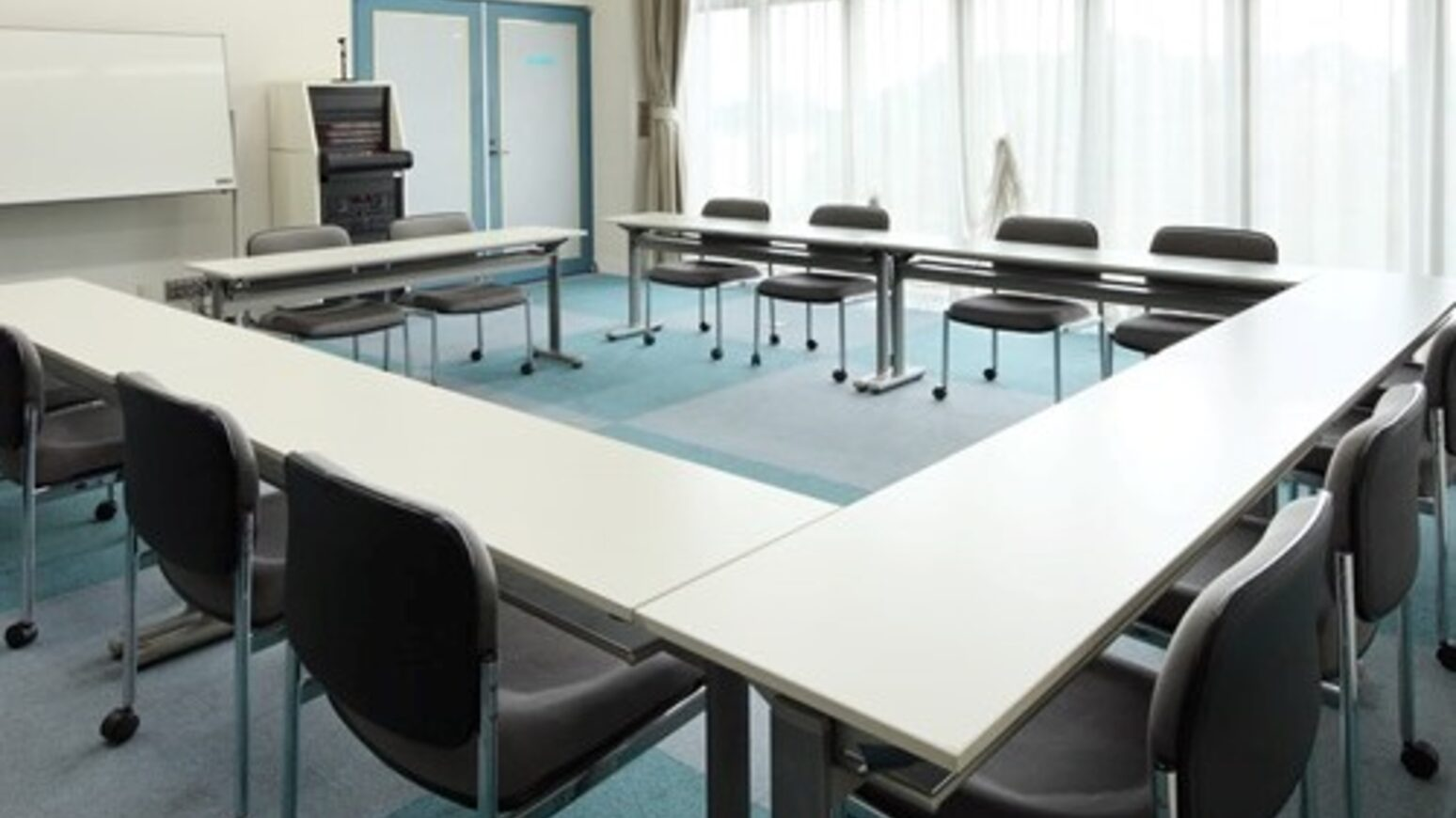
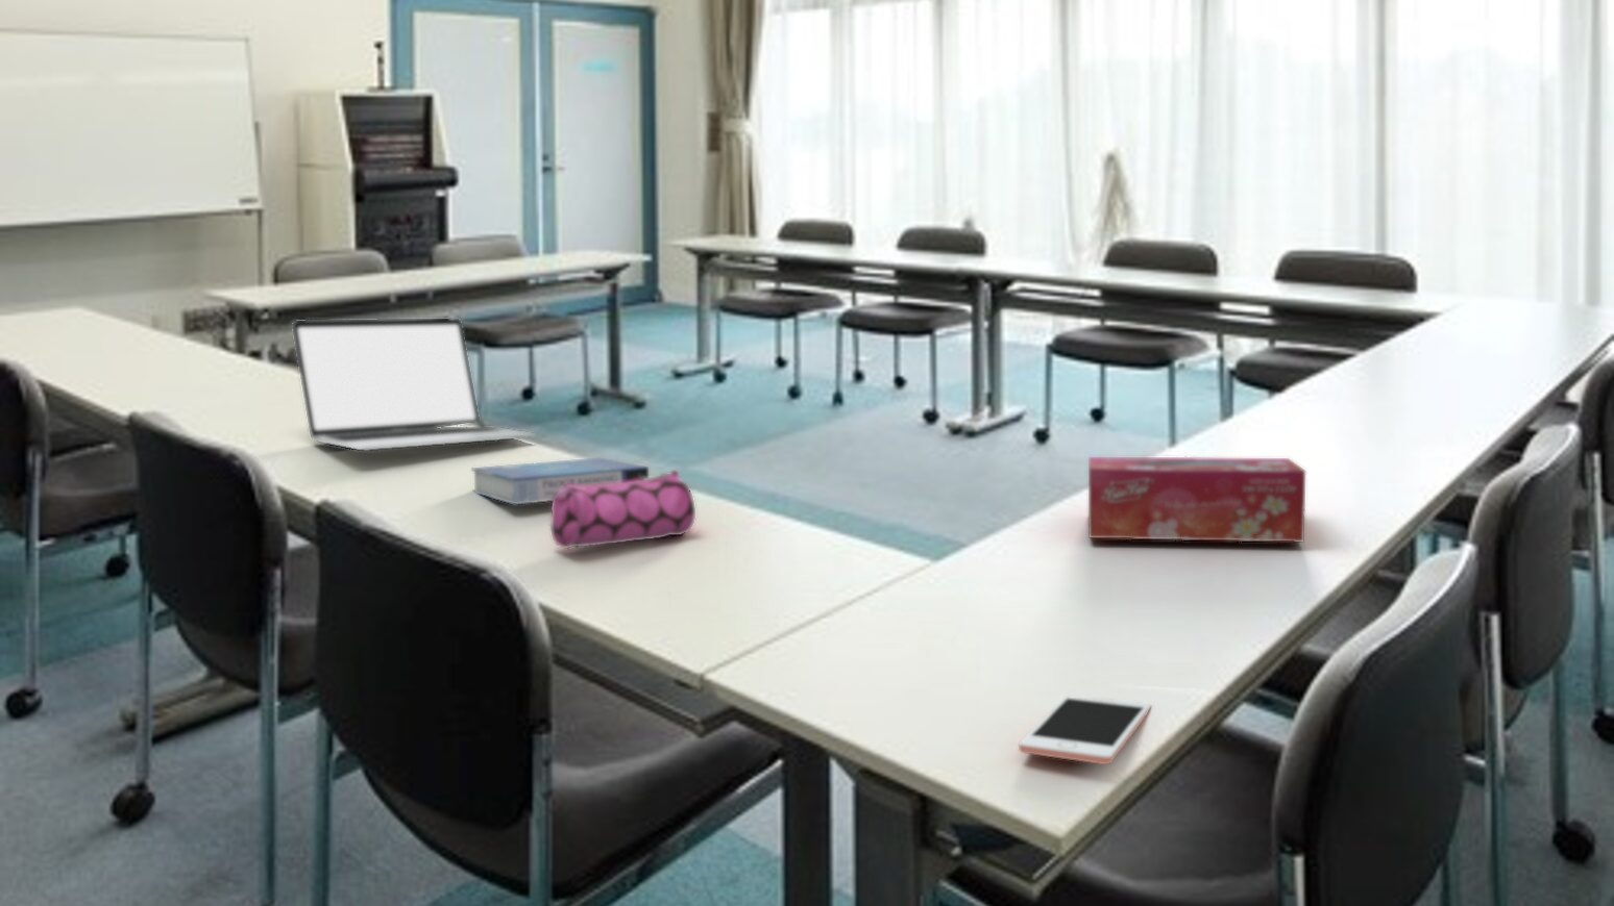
+ book (560, 480)
+ tissue box (1191, 496)
+ pencil case (622, 508)
+ laptop (412, 379)
+ cell phone (1087, 725)
